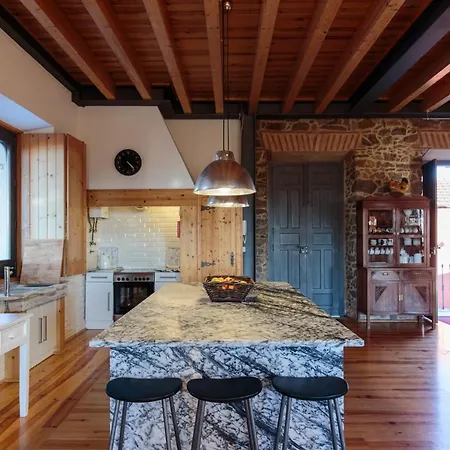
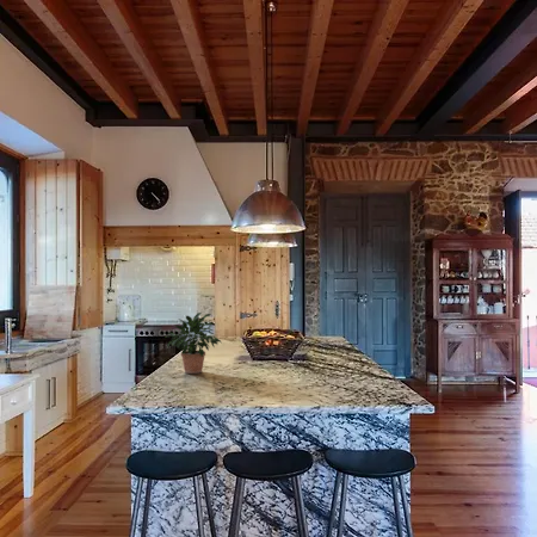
+ potted plant (192, 340)
